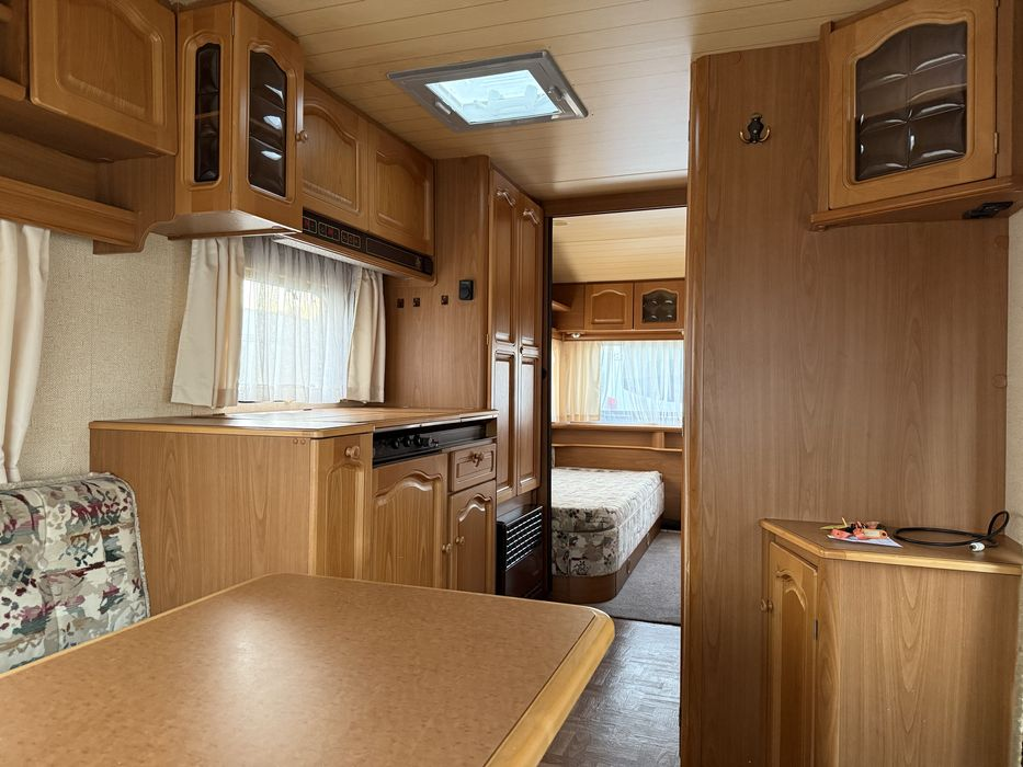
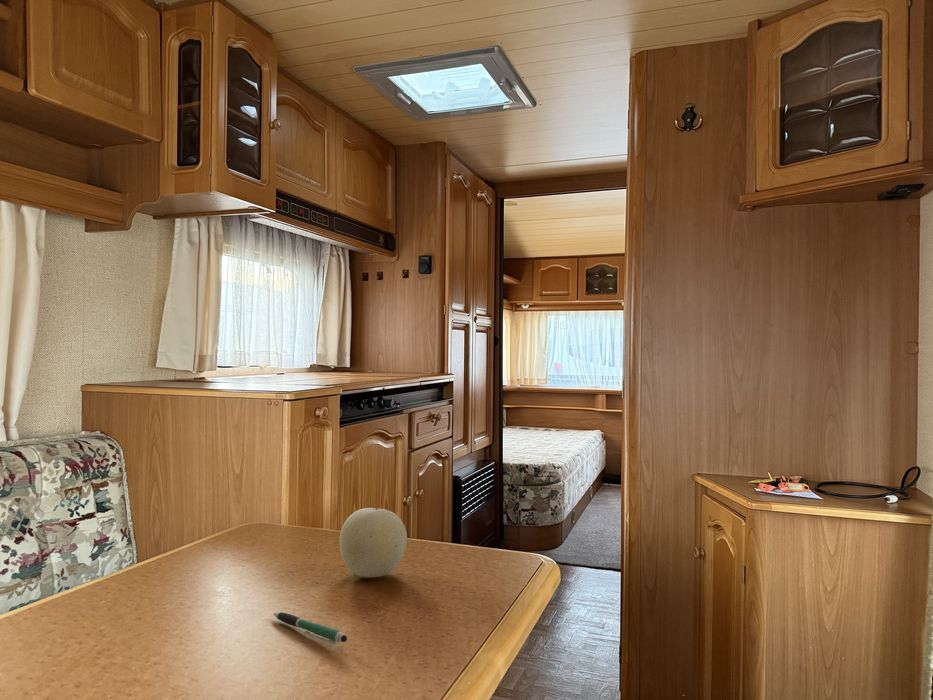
+ pen (307, 625)
+ fruit (373, 541)
